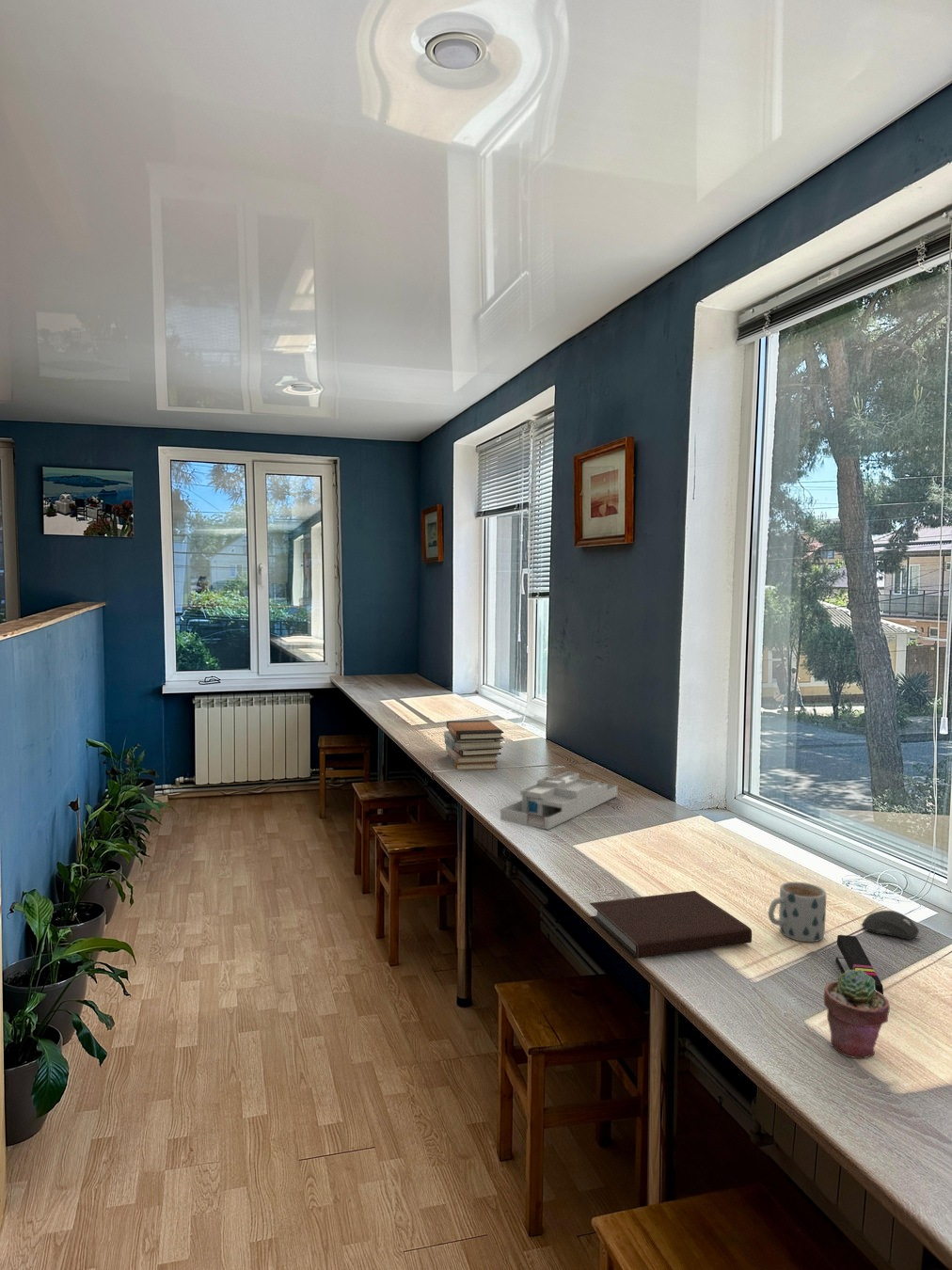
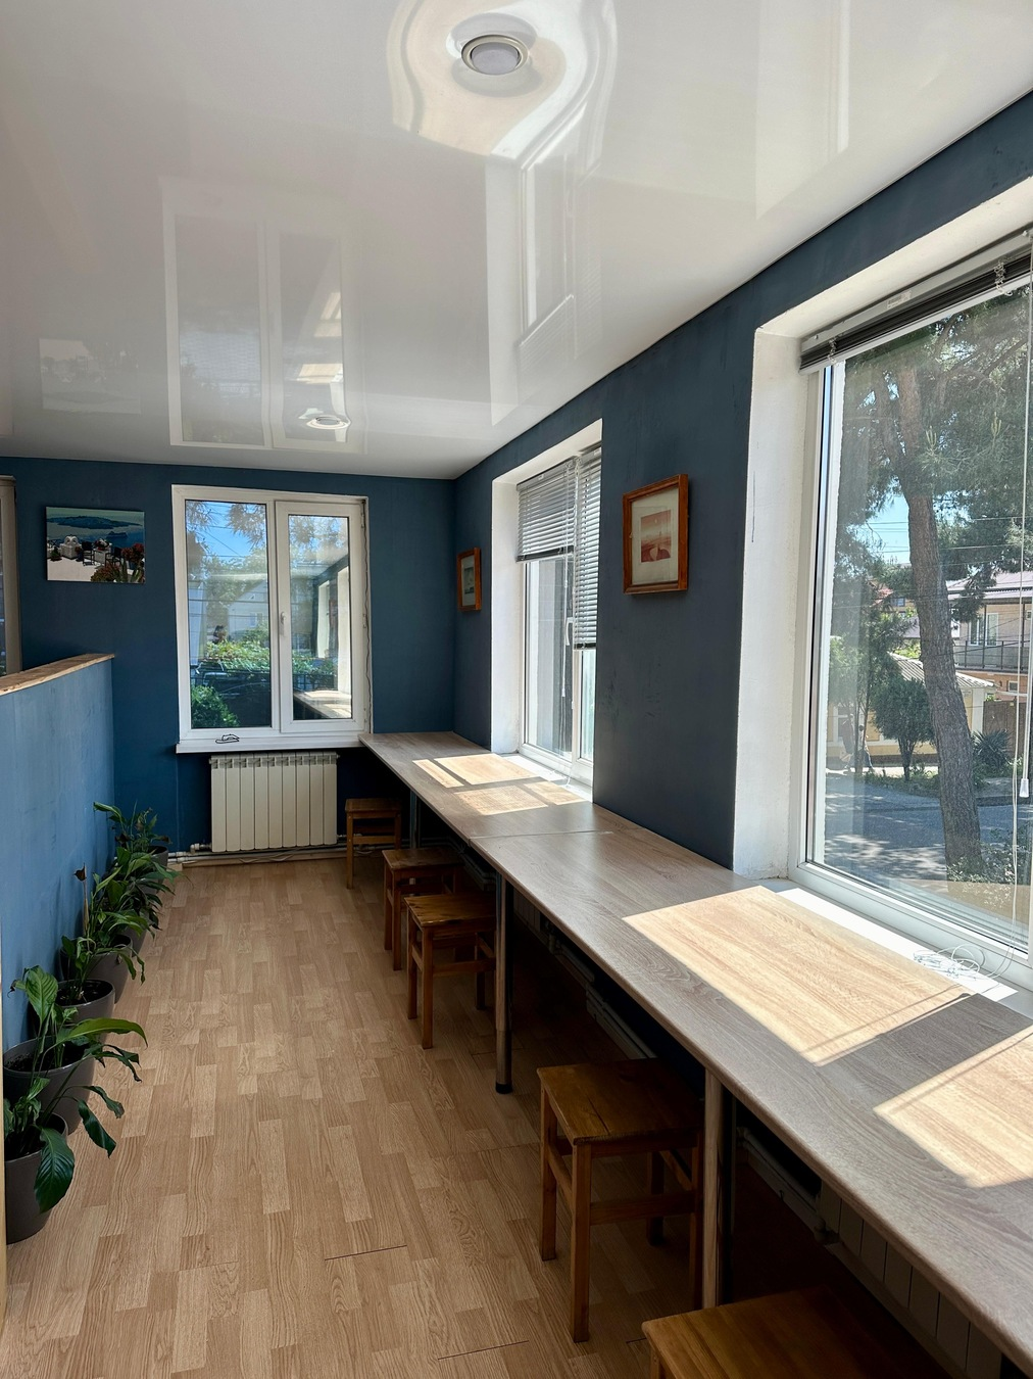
- desk organizer (562, 793)
- computer mouse (890, 921)
- potted succulent (855, 1009)
- mug (795, 912)
- stapler (859, 969)
- book stack (472, 744)
- notebook (667, 923)
